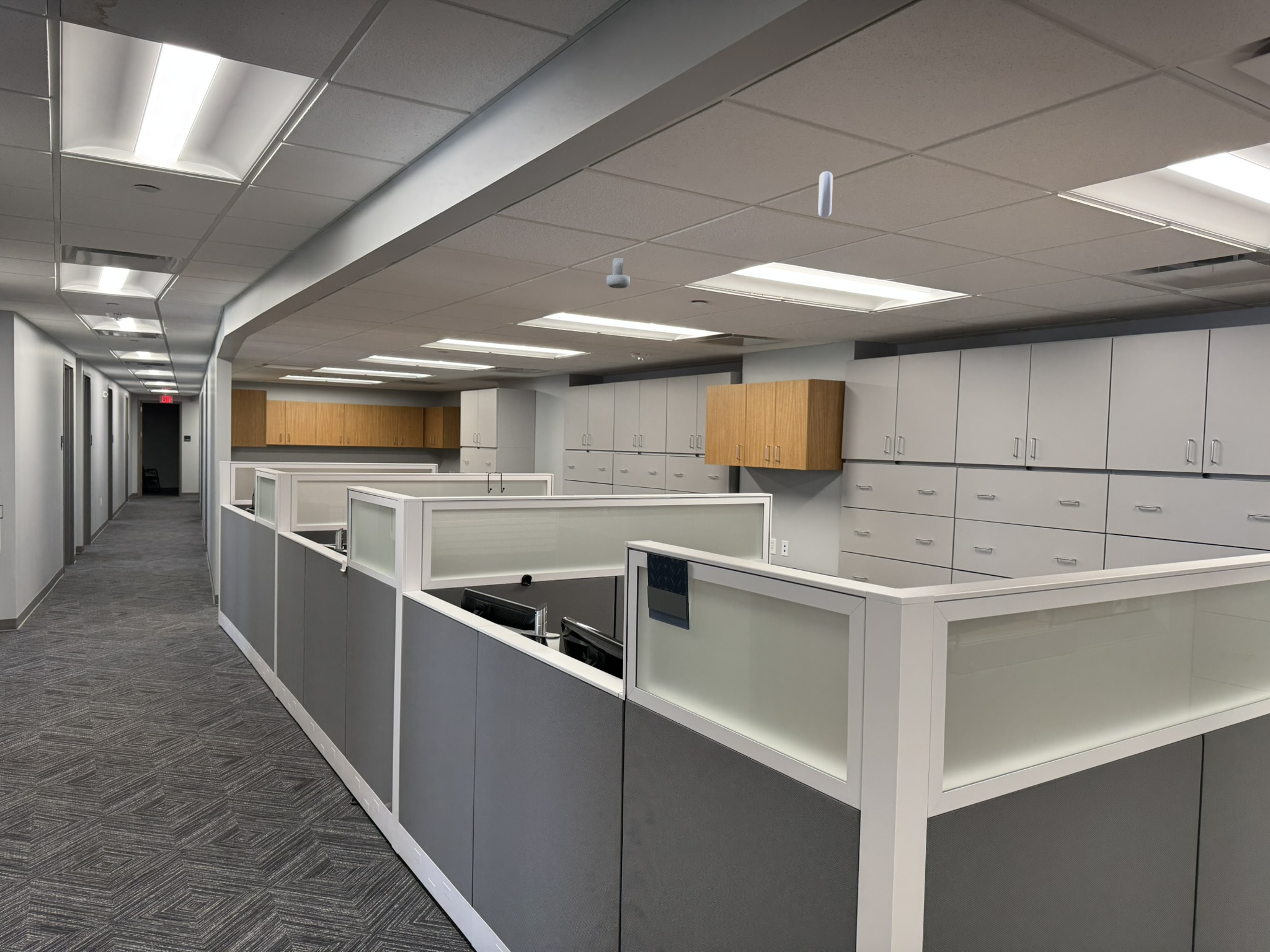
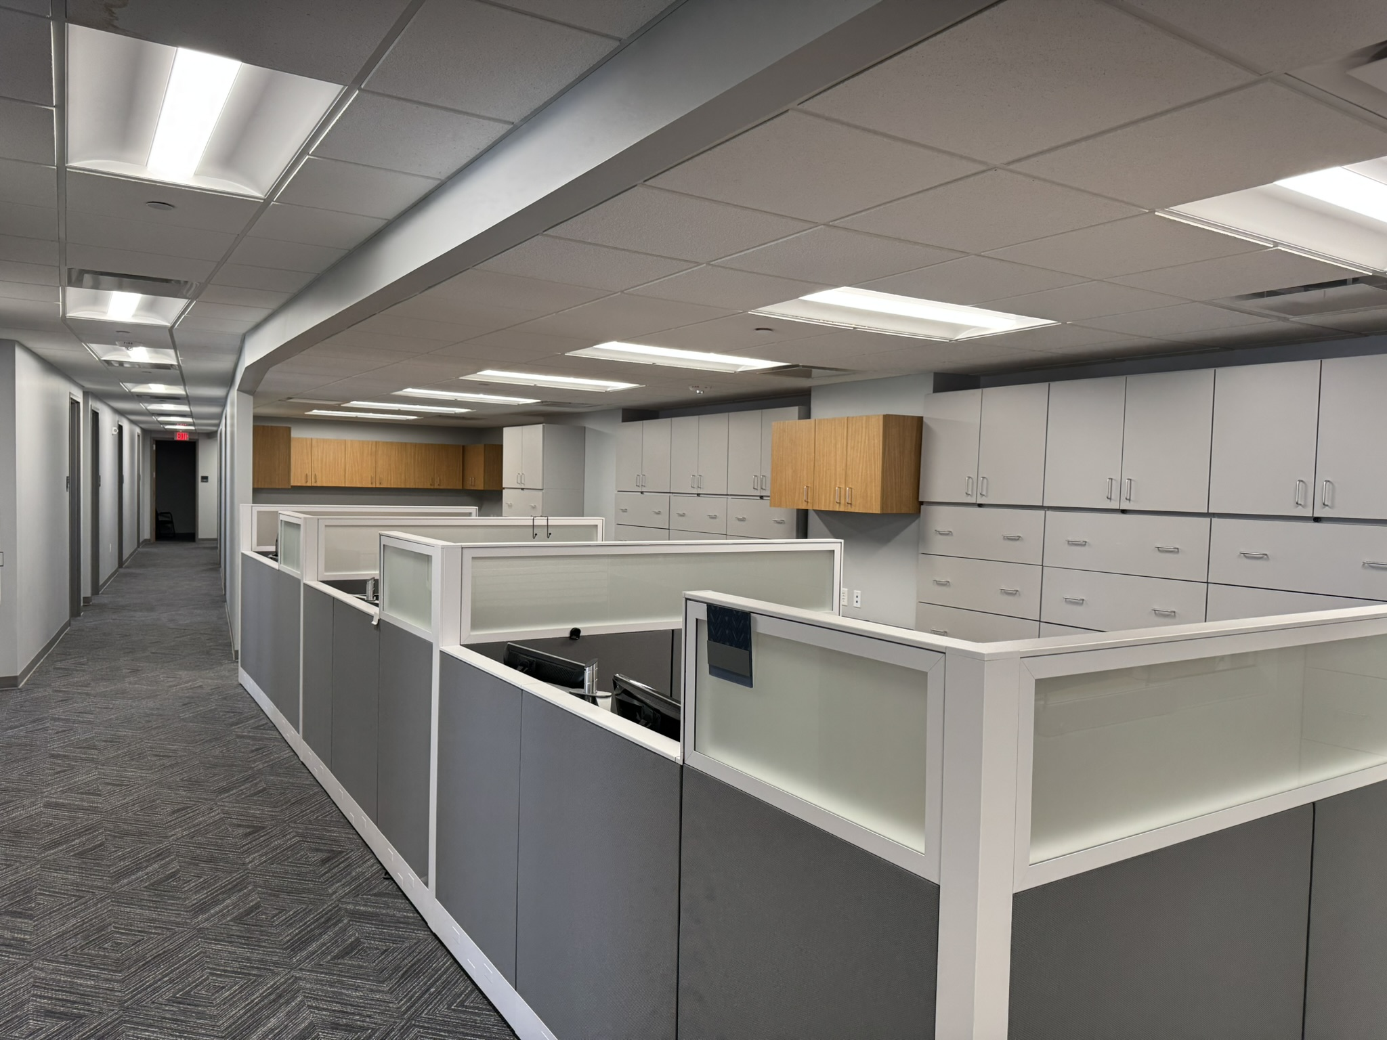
- wheel (825, 194)
- security camera (618, 272)
